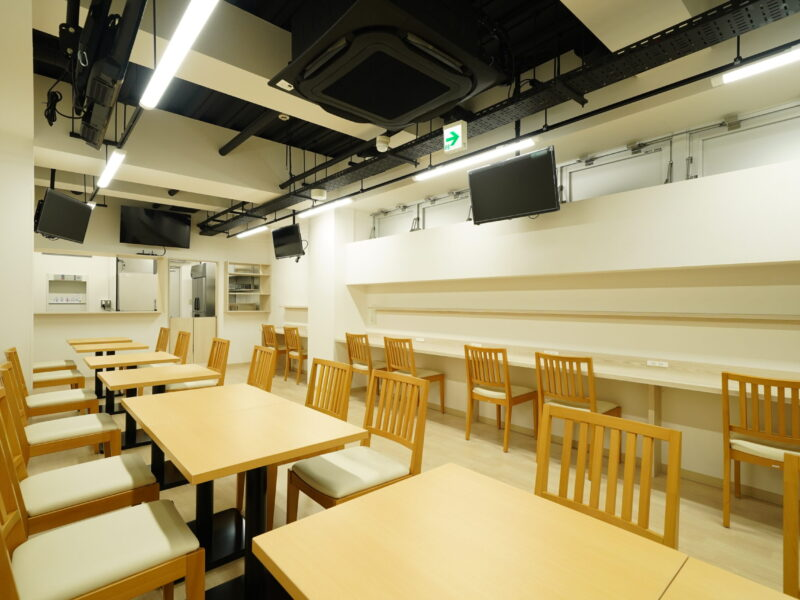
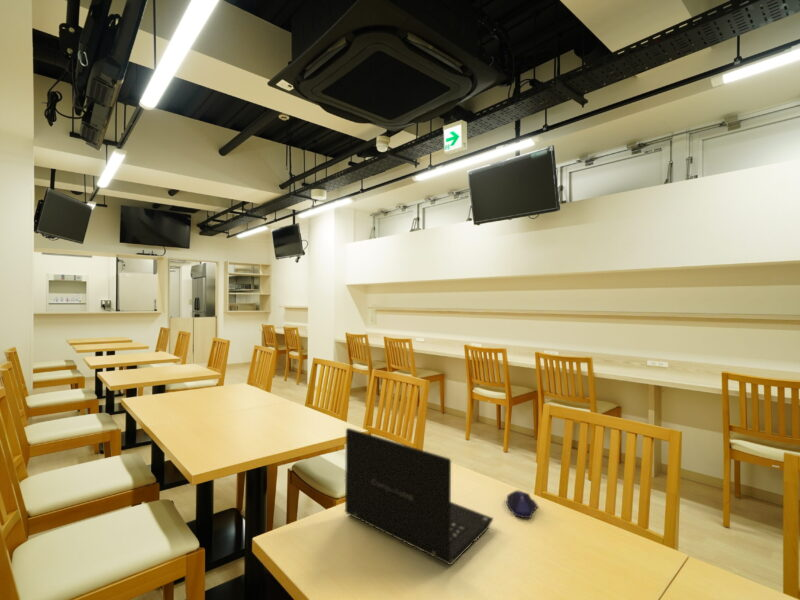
+ computer mouse (522, 499)
+ laptop (417, 476)
